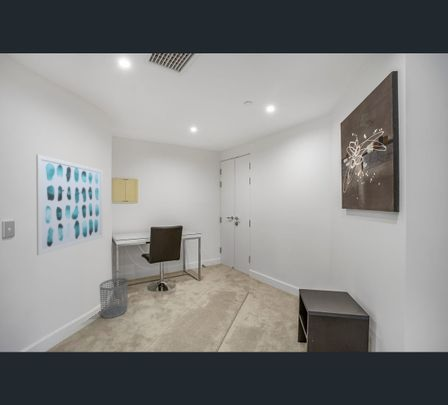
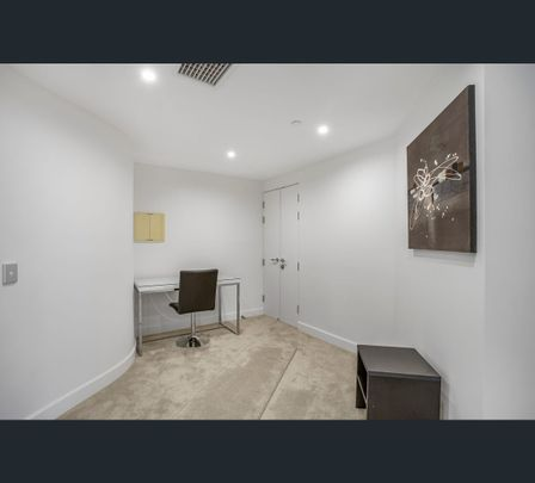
- waste bin (114, 297)
- wall art (76, 204)
